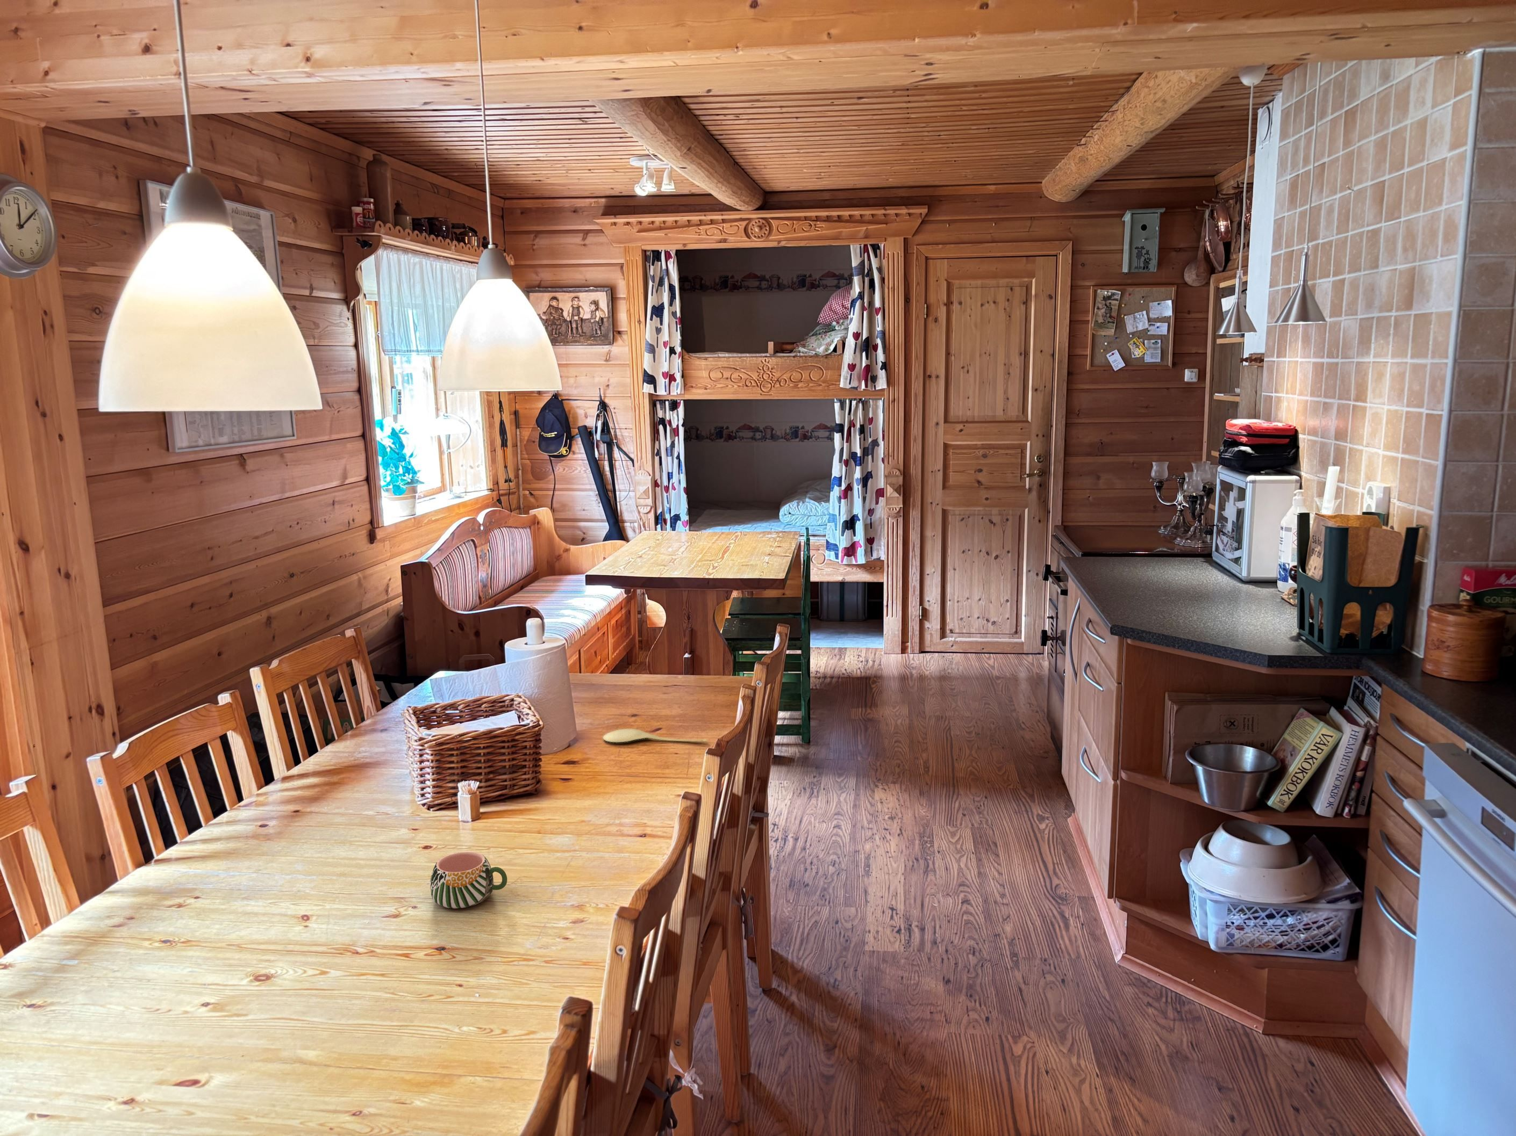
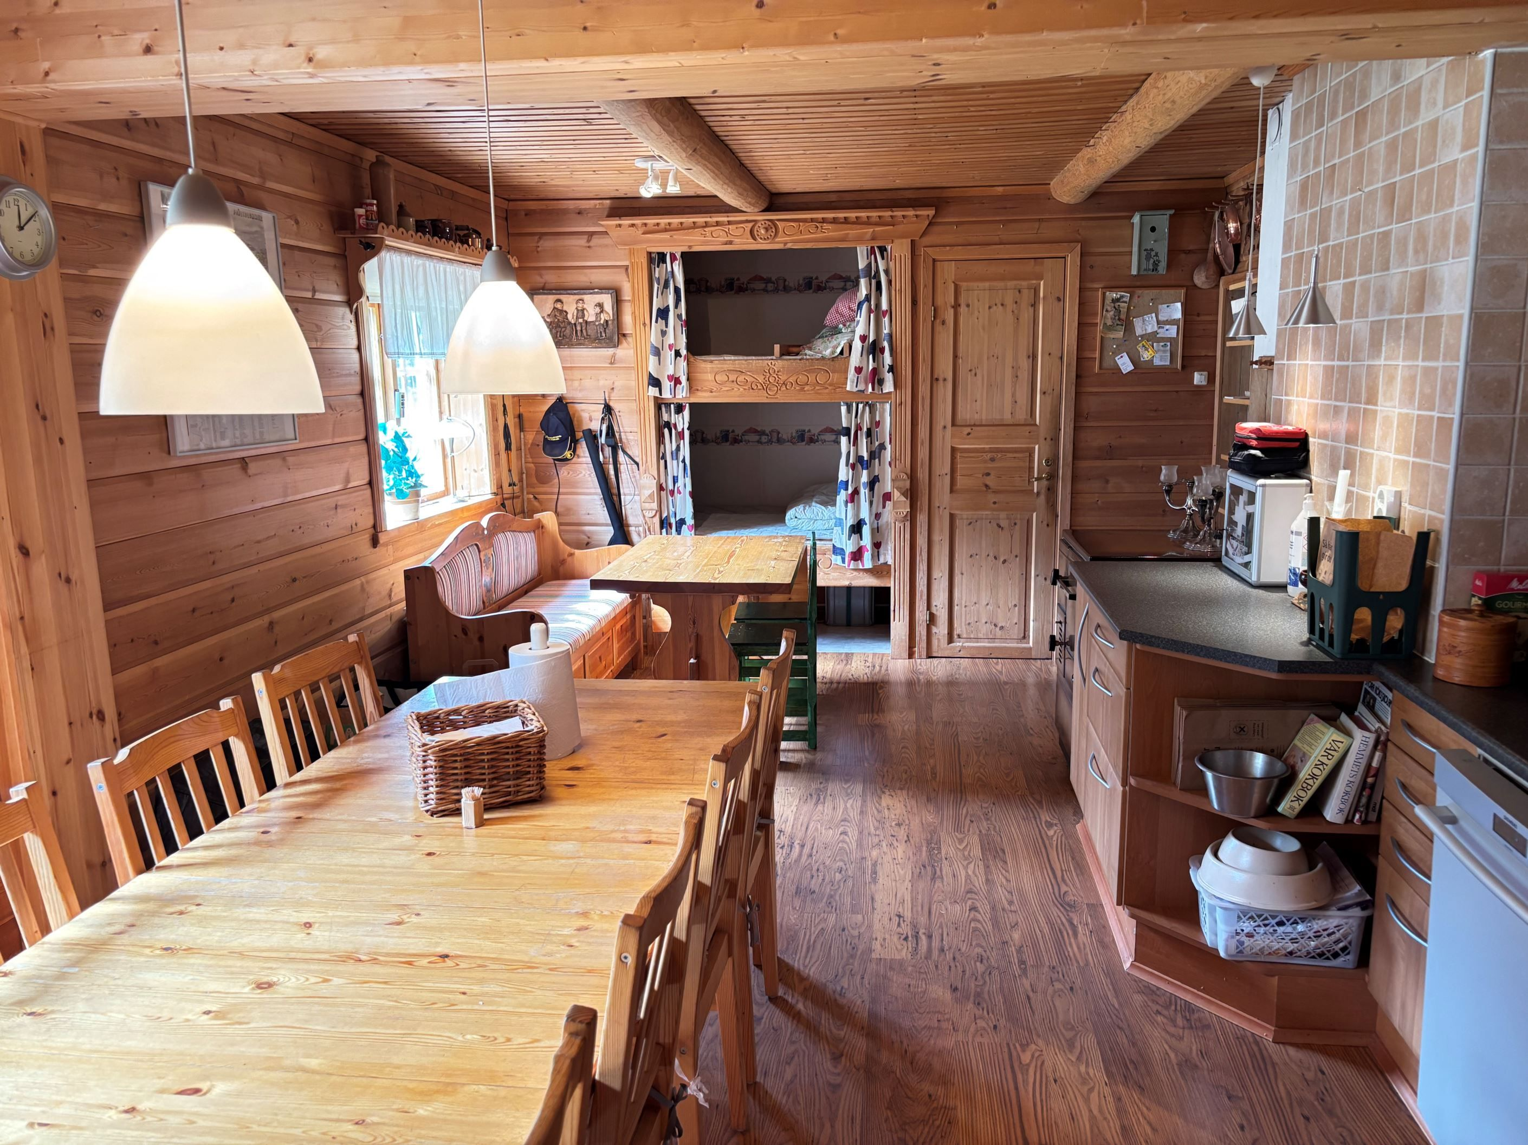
- mug (469, 879)
- spoon (655, 737)
